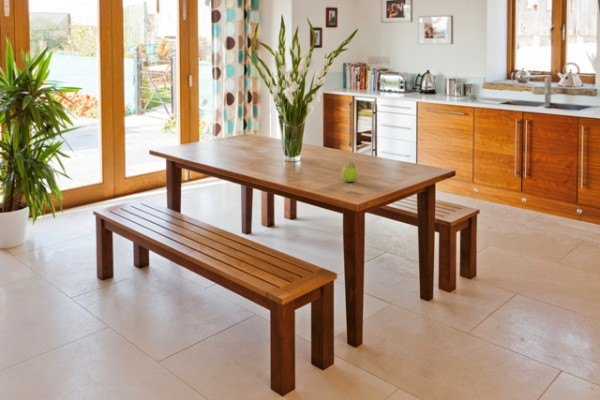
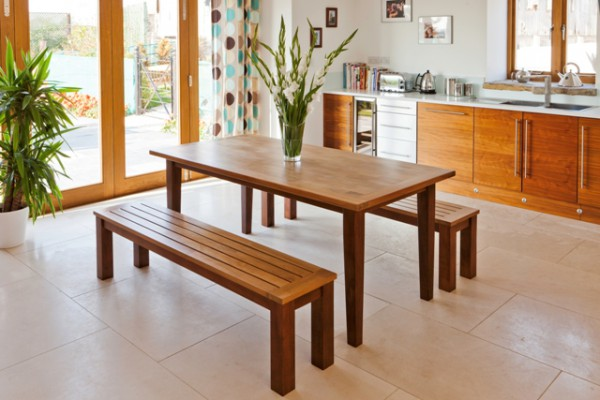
- fruit (350, 172)
